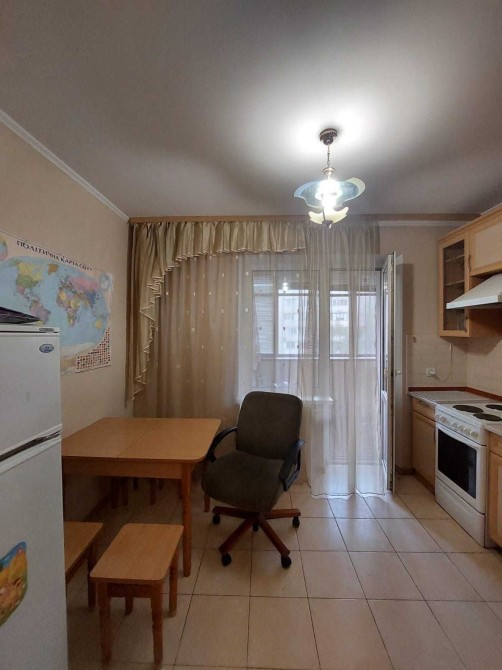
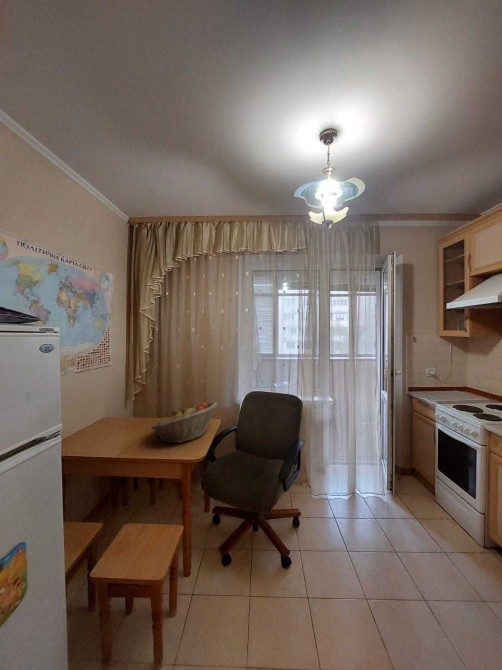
+ fruit basket (186, 419)
